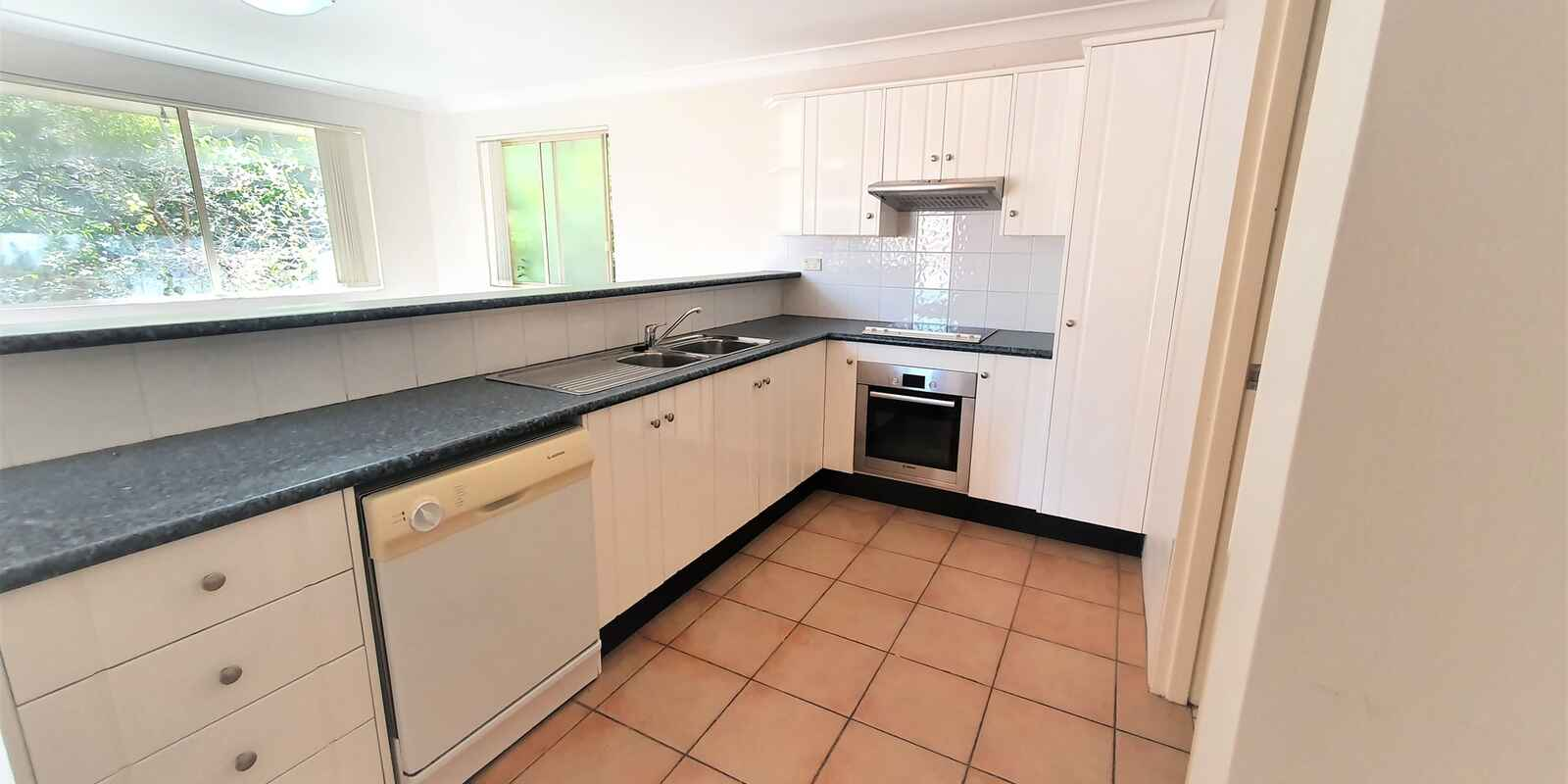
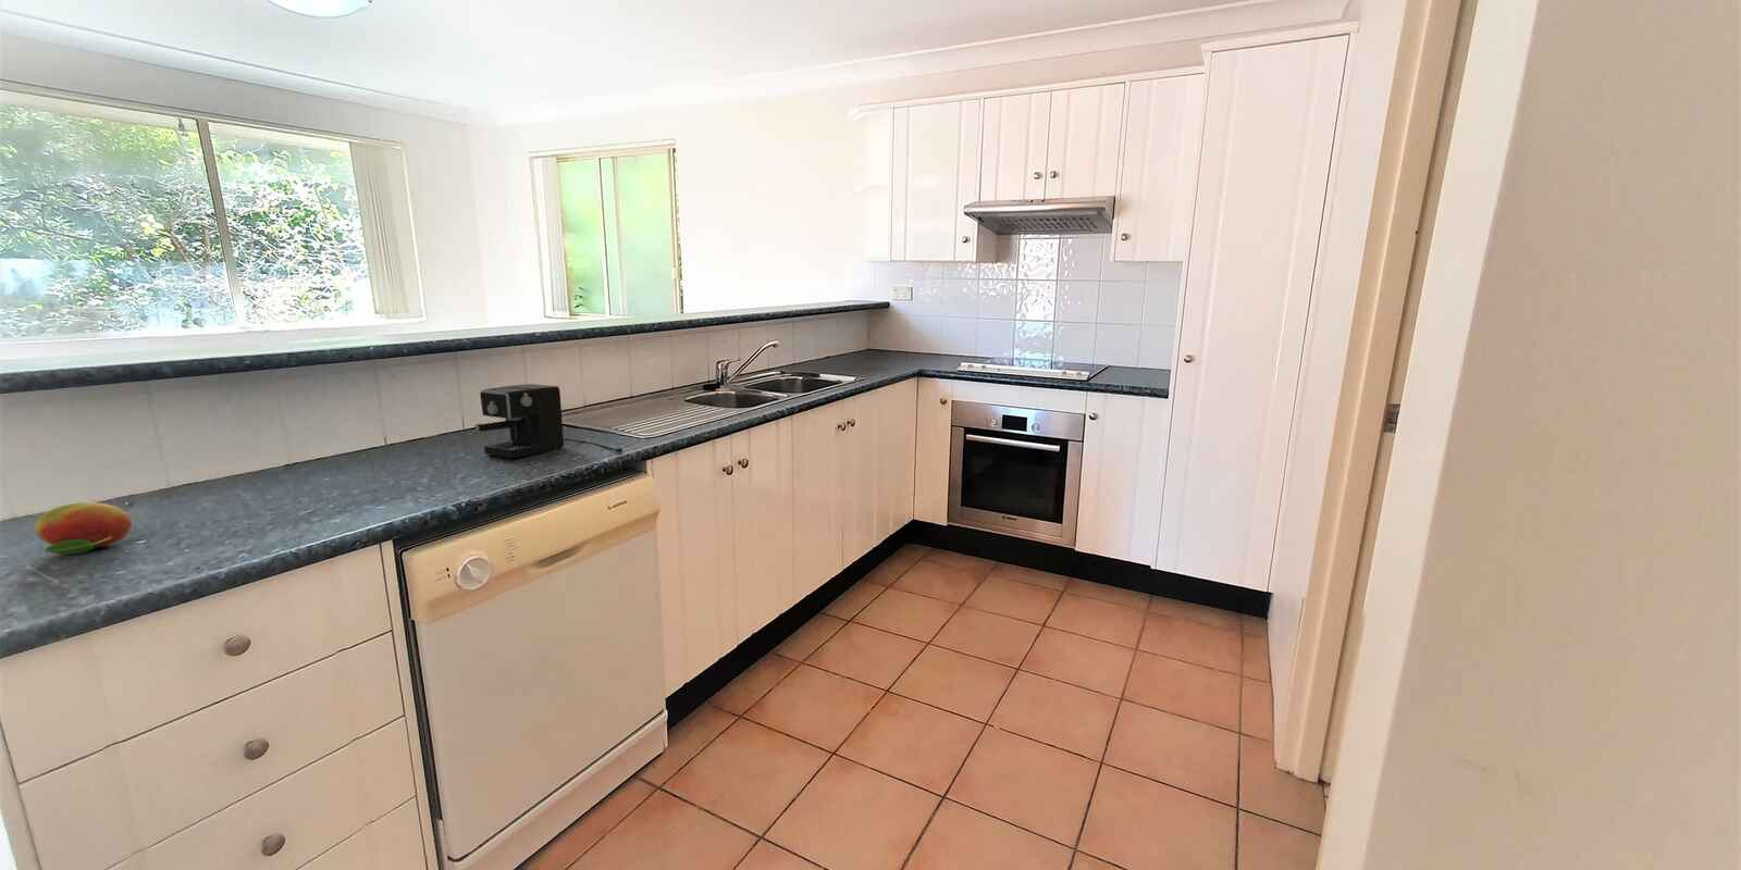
+ fruit (83, 525)
+ coffee maker (550, 421)
